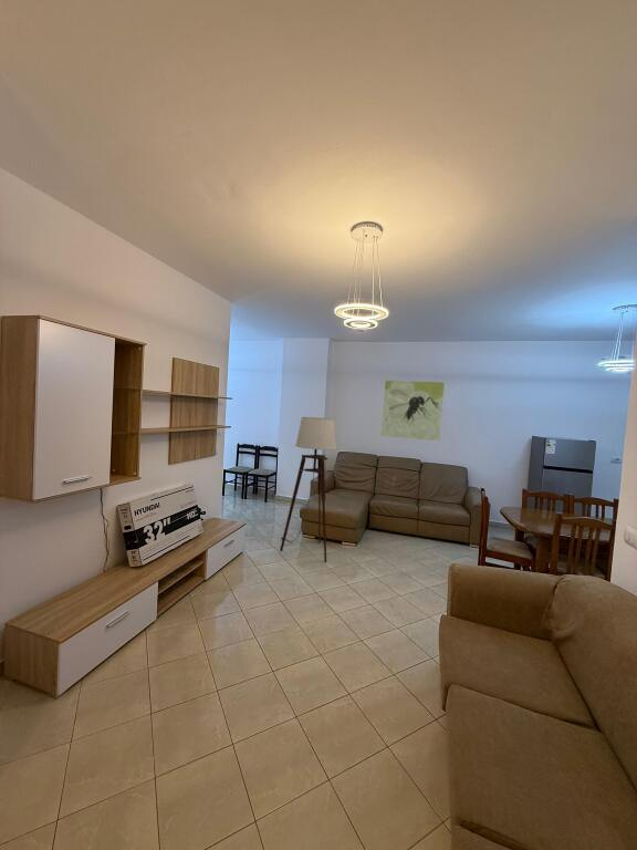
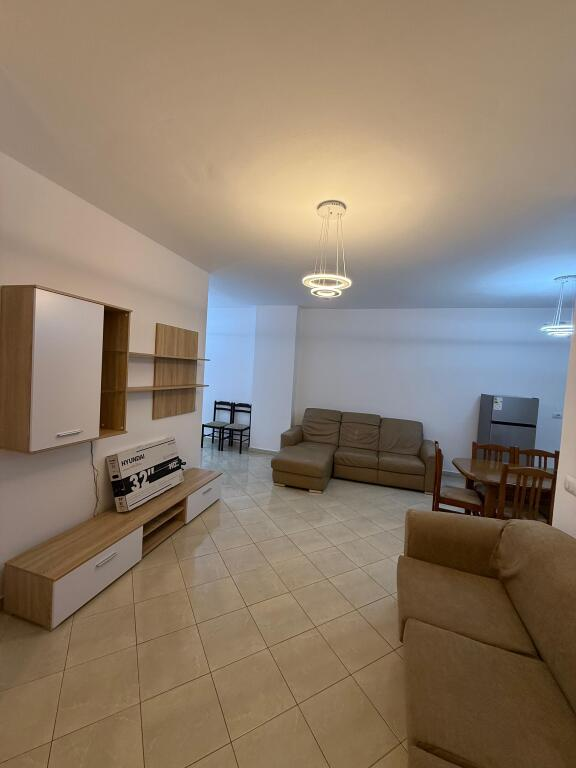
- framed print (411, 410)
- floor lamp (312, 483)
